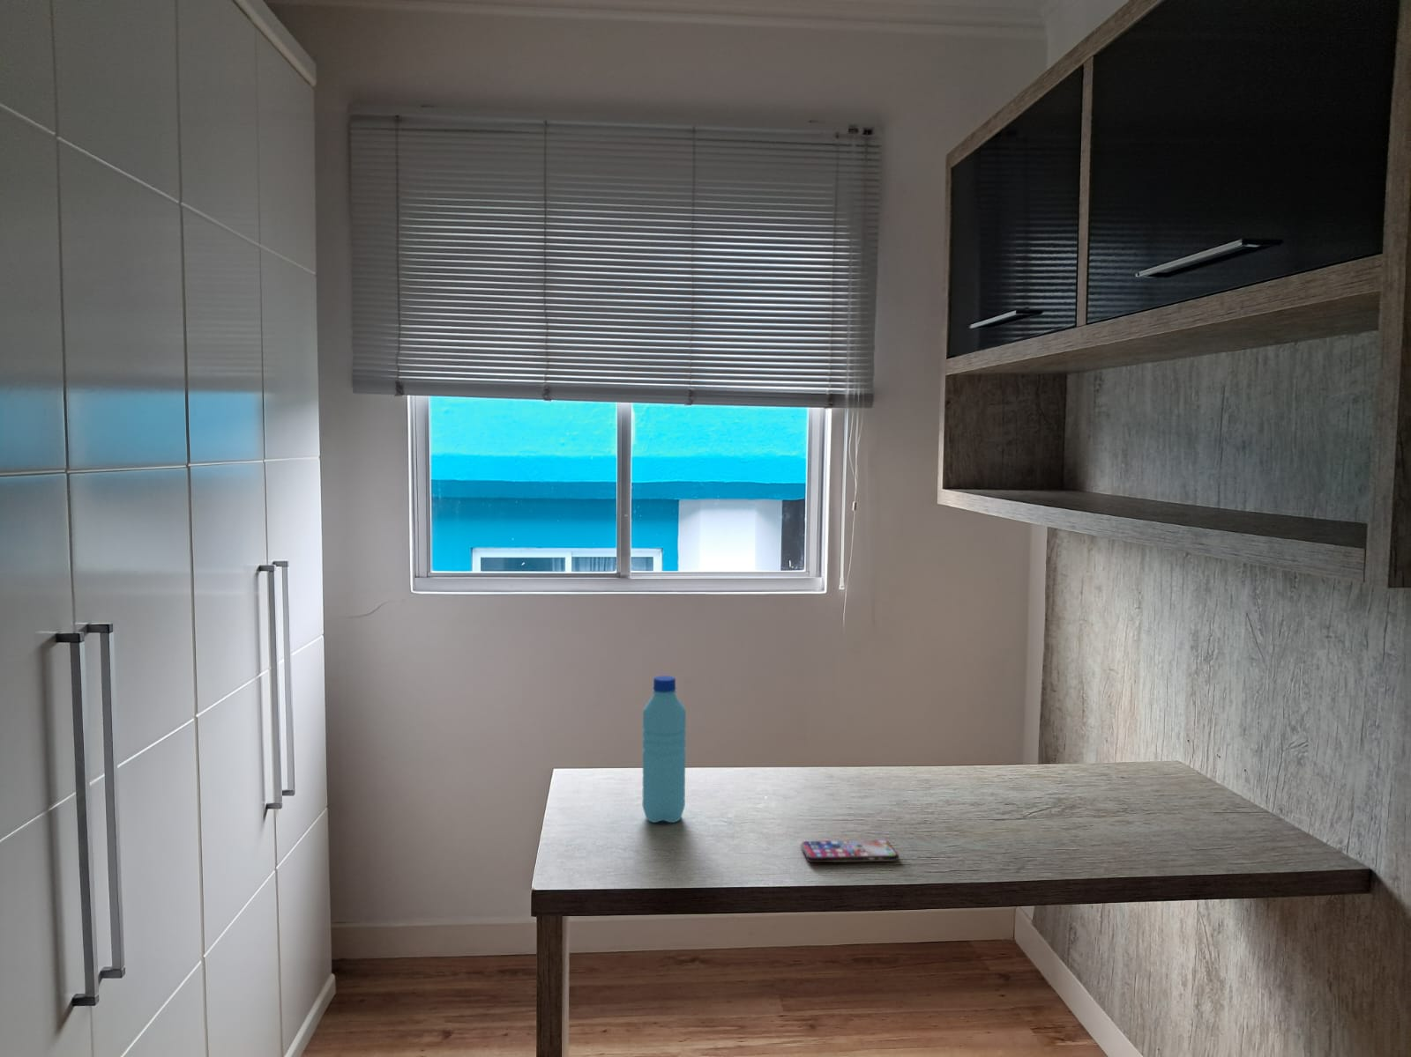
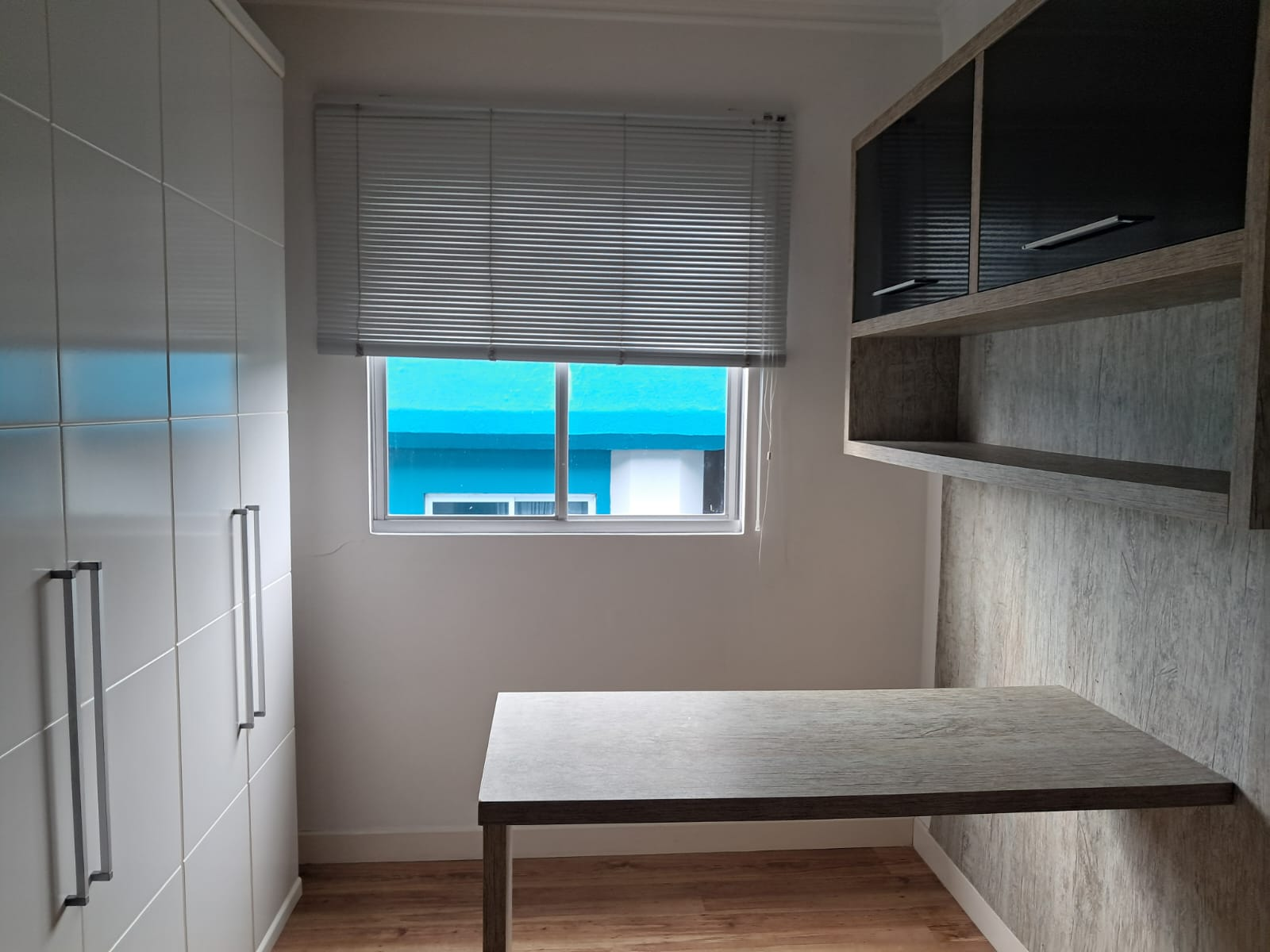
- smartphone (849, 850)
- water bottle (664, 748)
